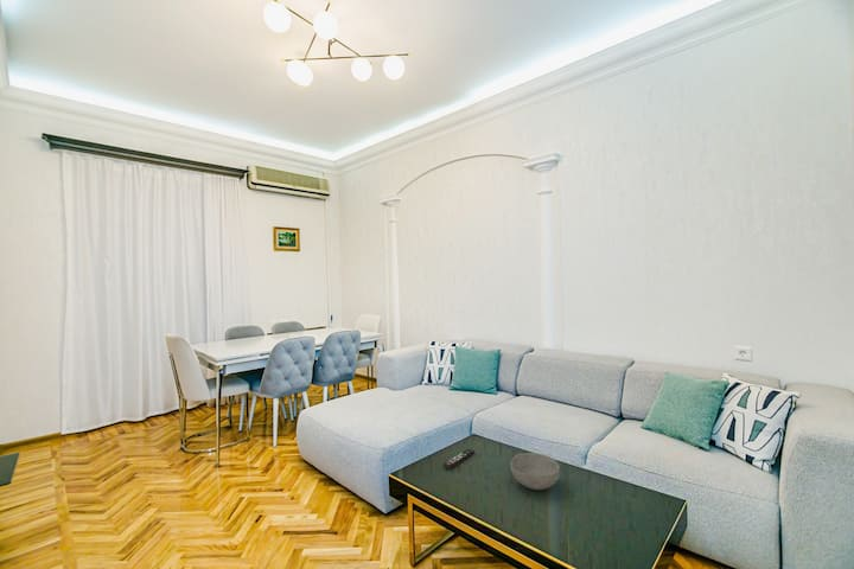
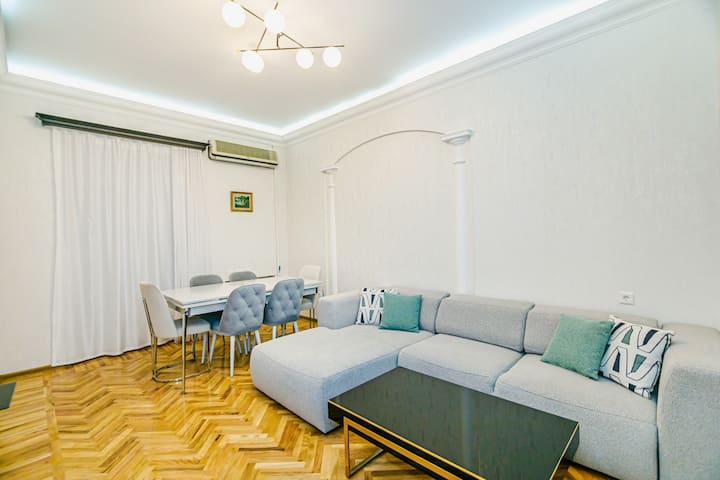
- bowl (535, 473)
- remote control (459, 458)
